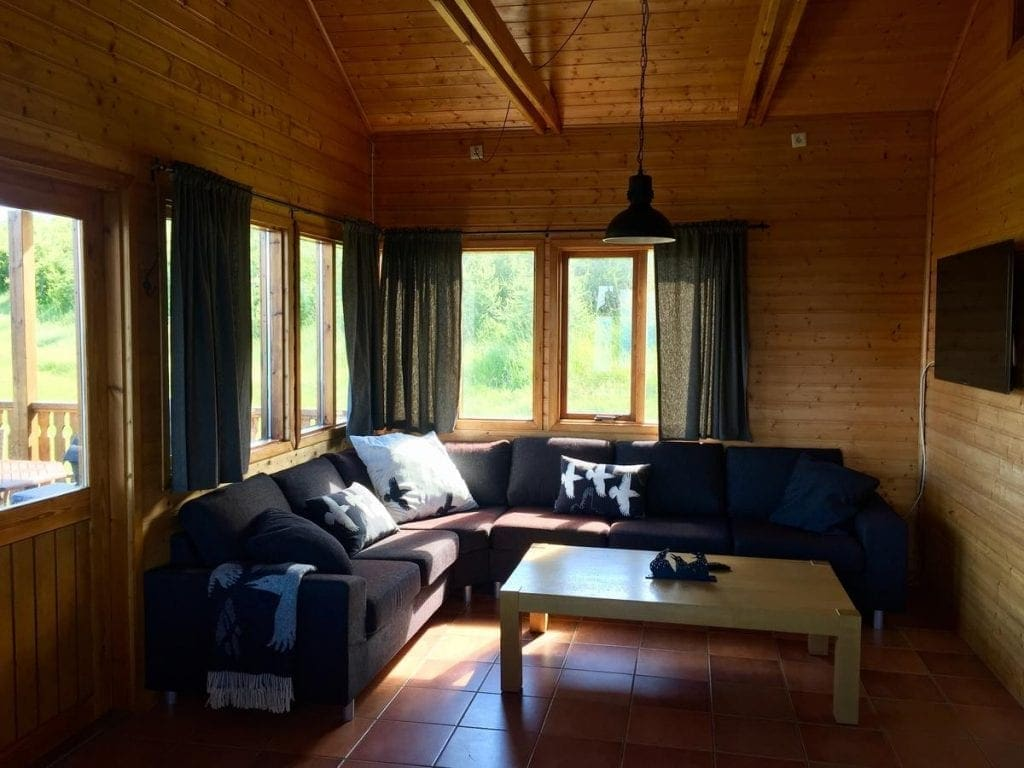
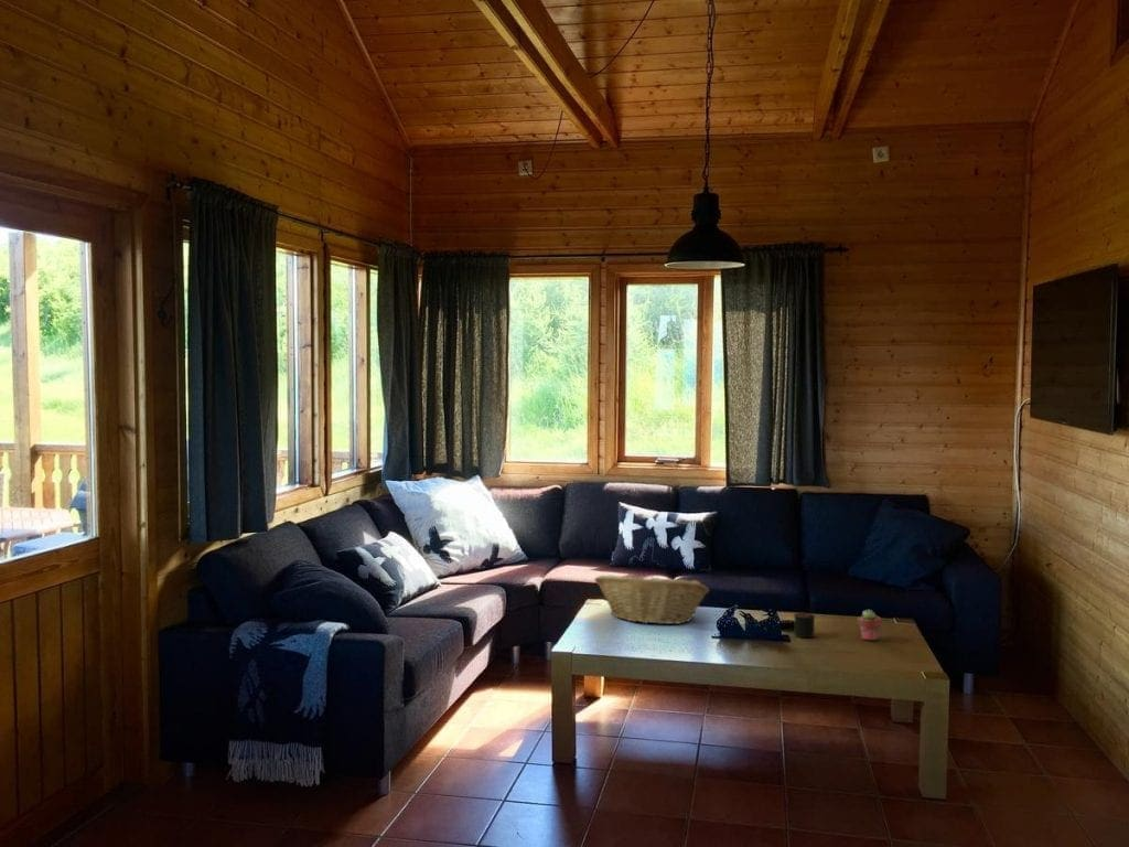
+ potted succulent (869, 623)
+ fruit basket (650, 593)
+ candle (804, 620)
